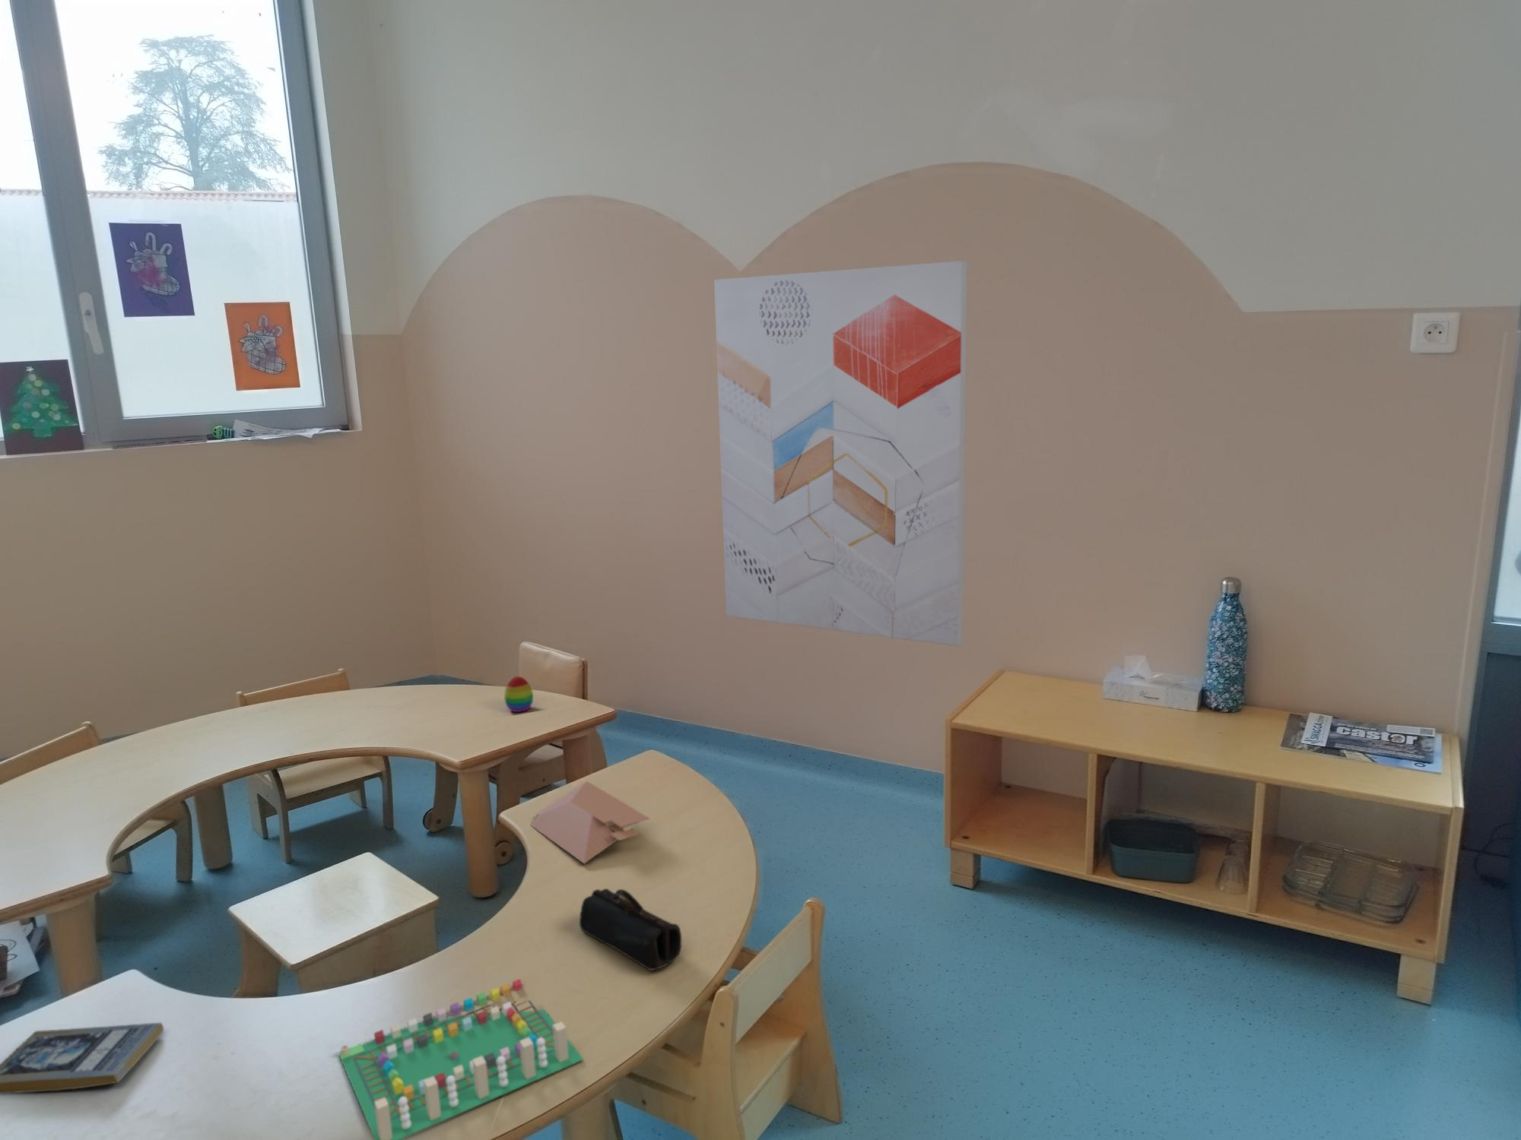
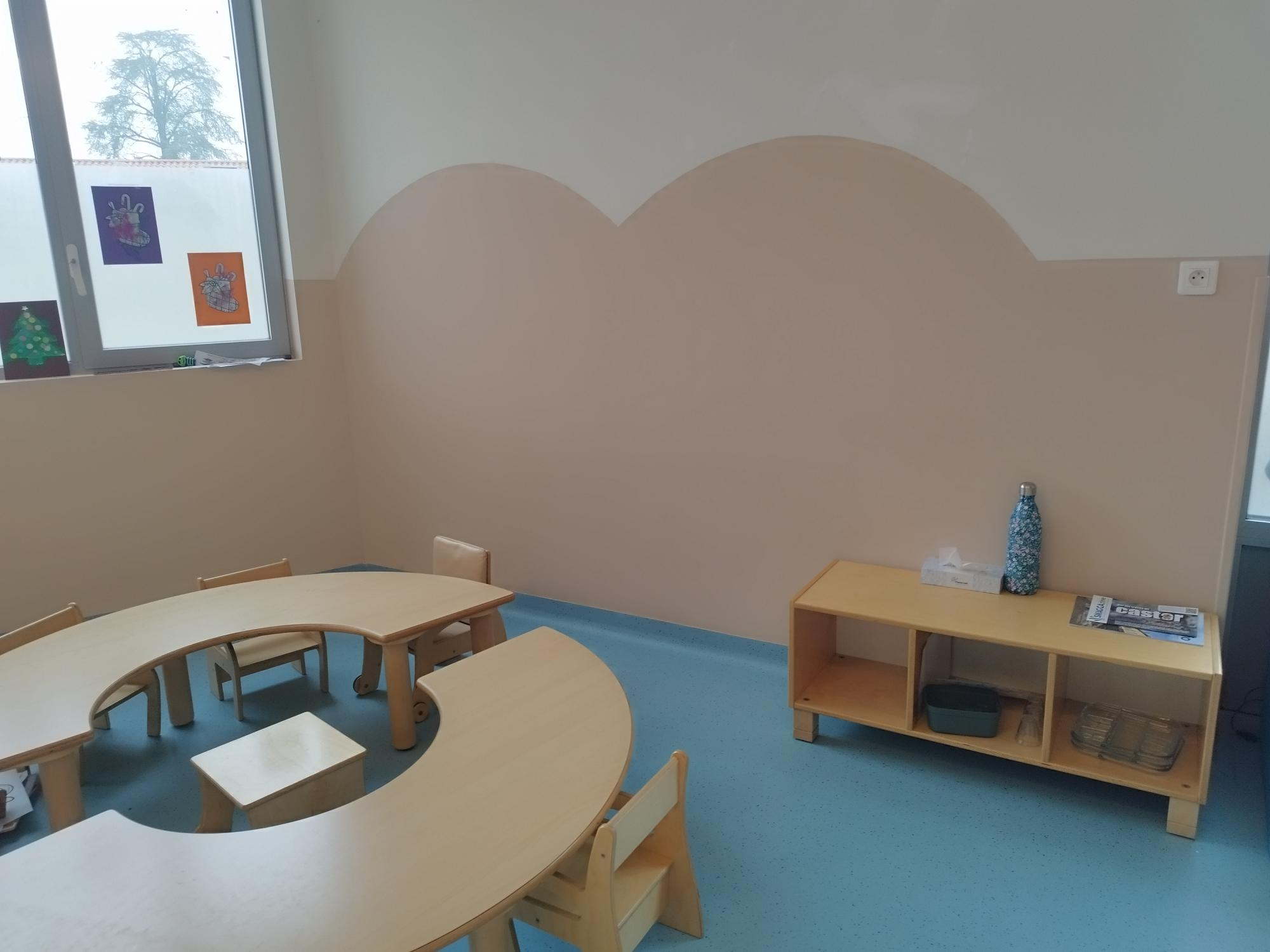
- book (77, 1056)
- pencil case (629, 916)
- wall art (835, 456)
- decorative egg (517, 692)
- board game (457, 1041)
- paper sheet (588, 820)
